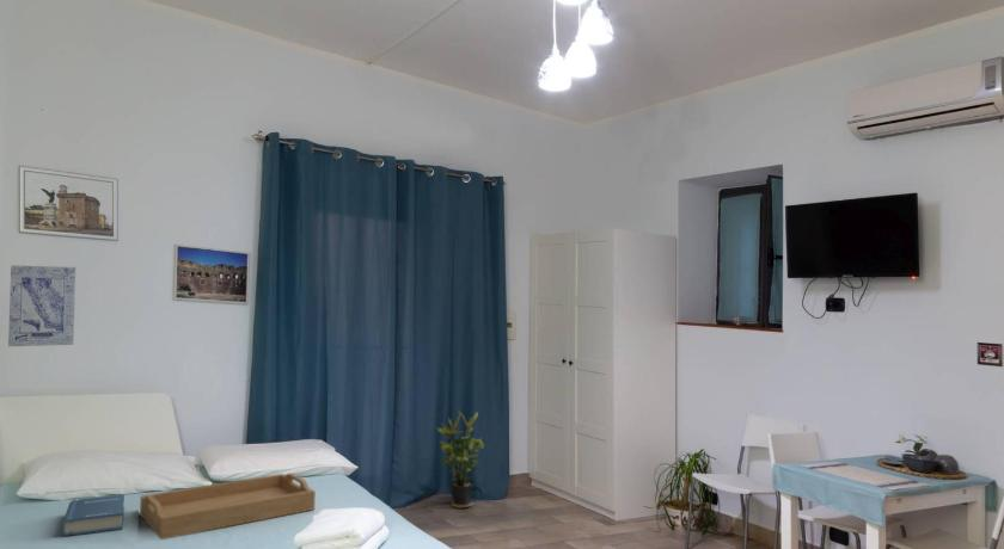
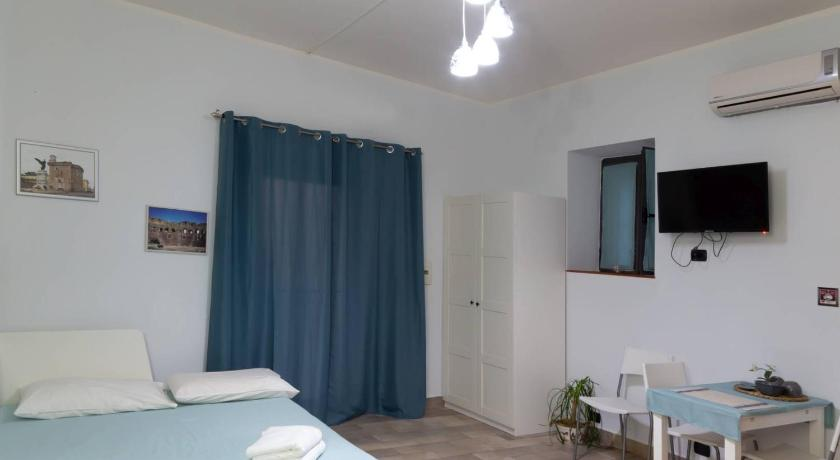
- hardback book (94, 513)
- wall art (42, 306)
- potted plant (459, 458)
- serving tray (228, 499)
